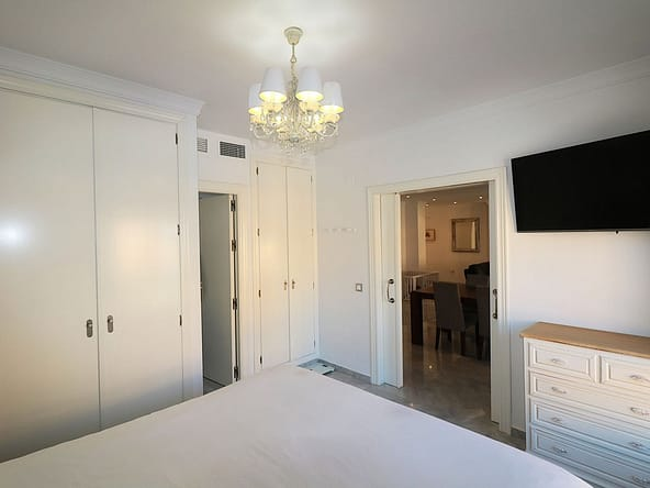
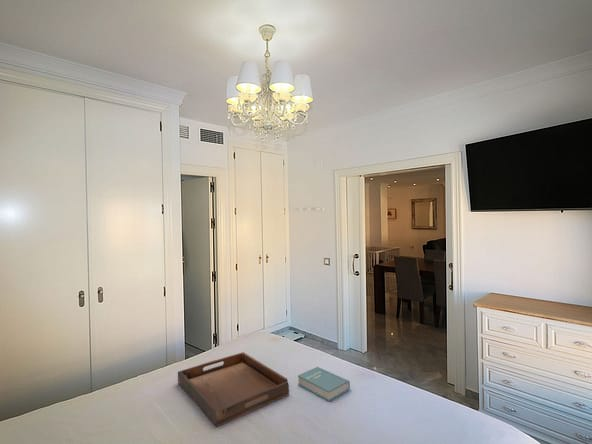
+ serving tray (232, 382)
+ book (323, 382)
